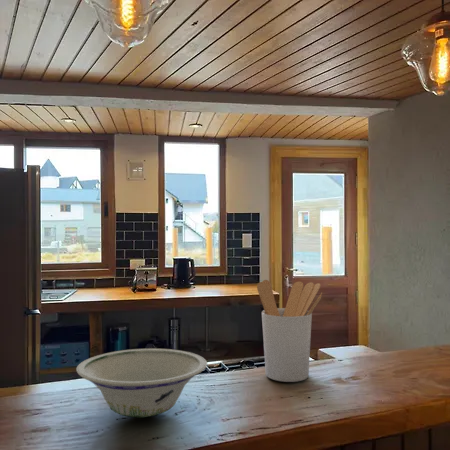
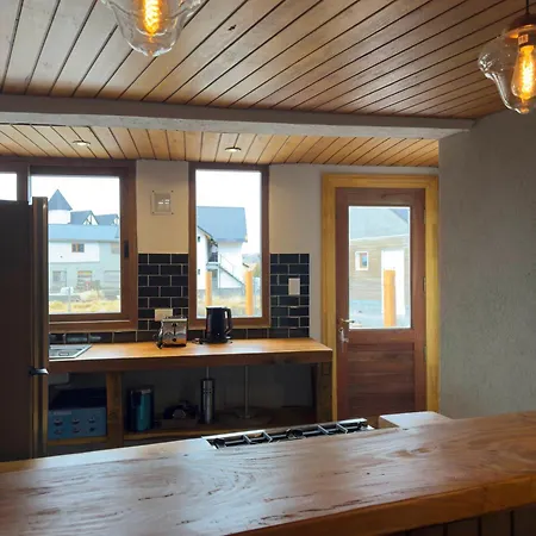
- utensil holder (293, 325)
- bowl (143, 387)
